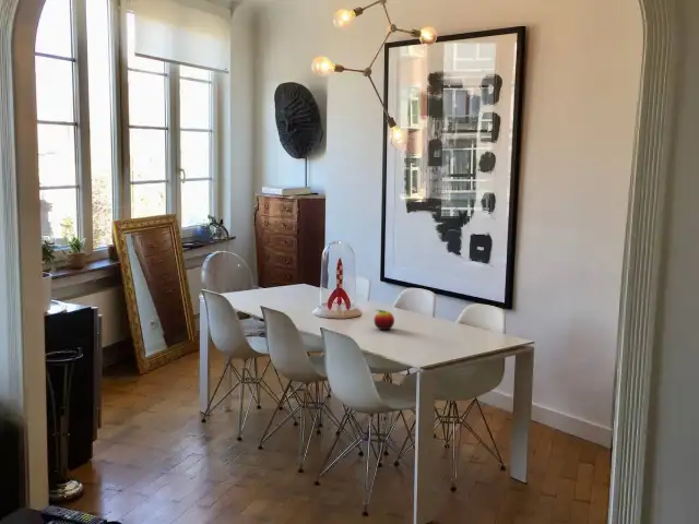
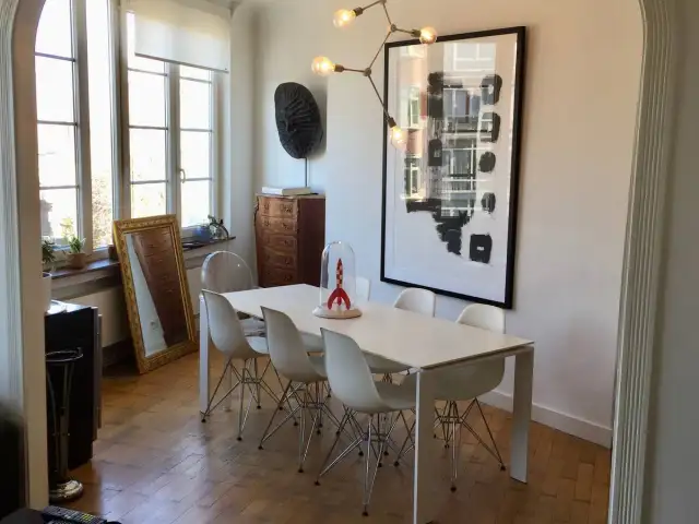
- fruit (383, 319)
